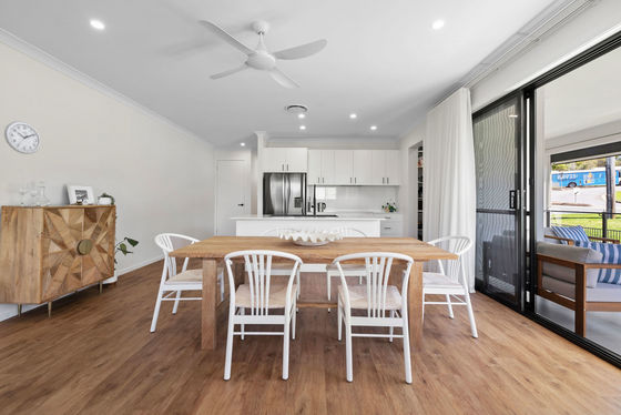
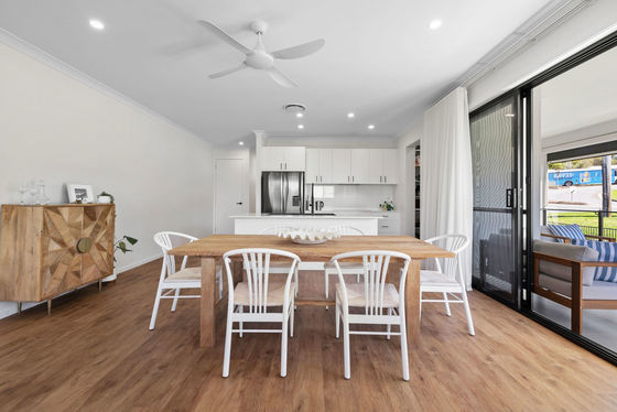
- wall clock (23, 138)
